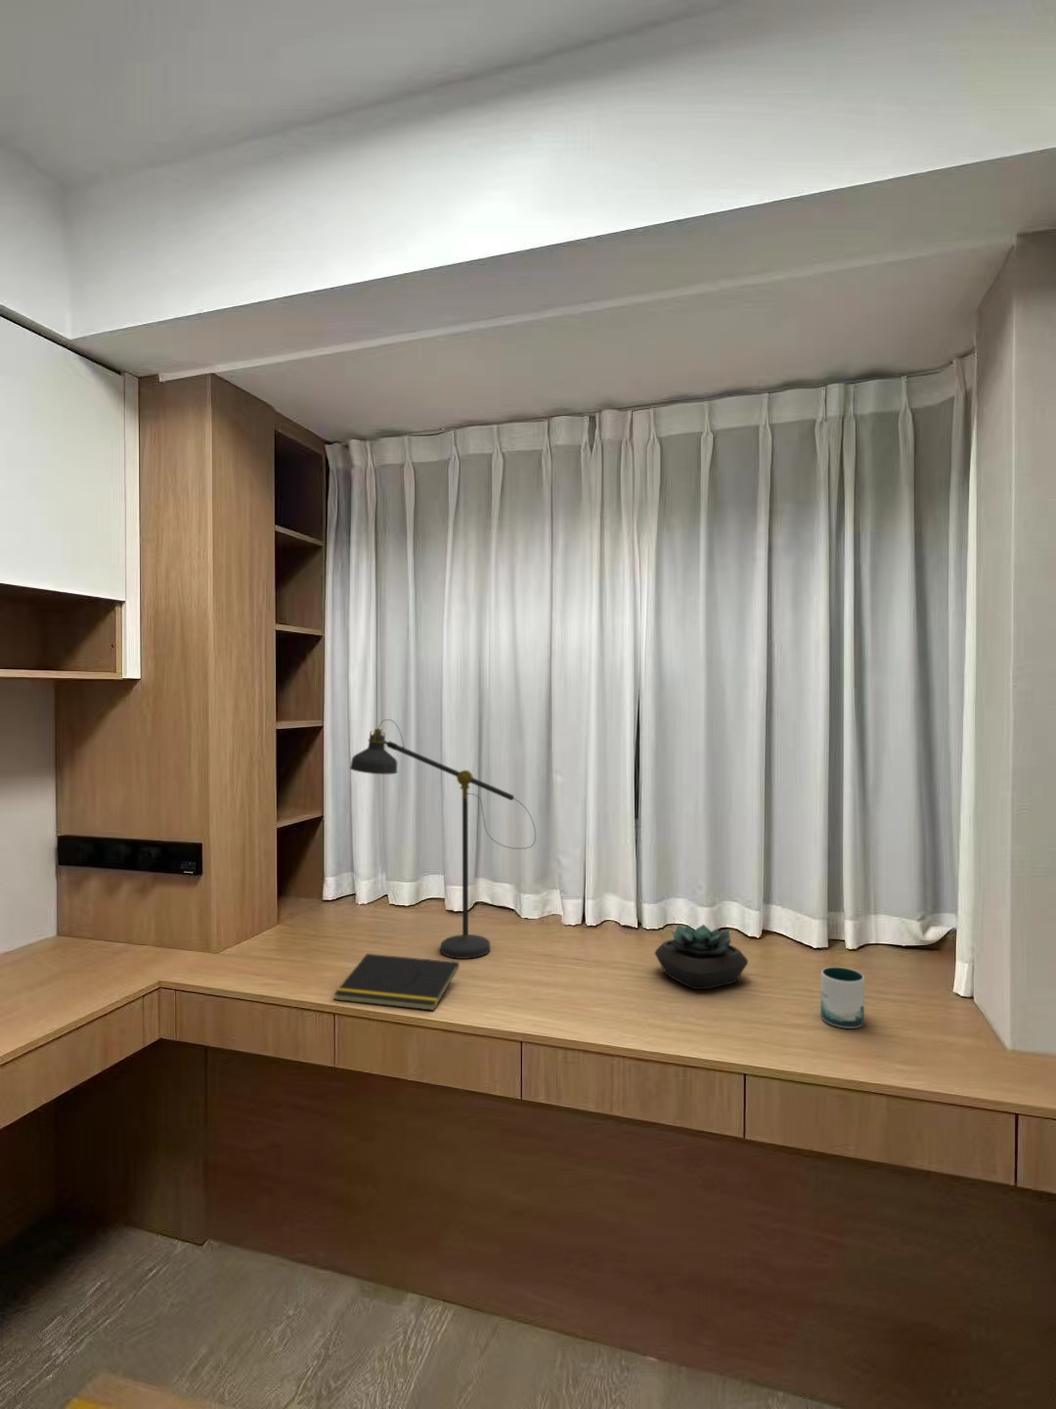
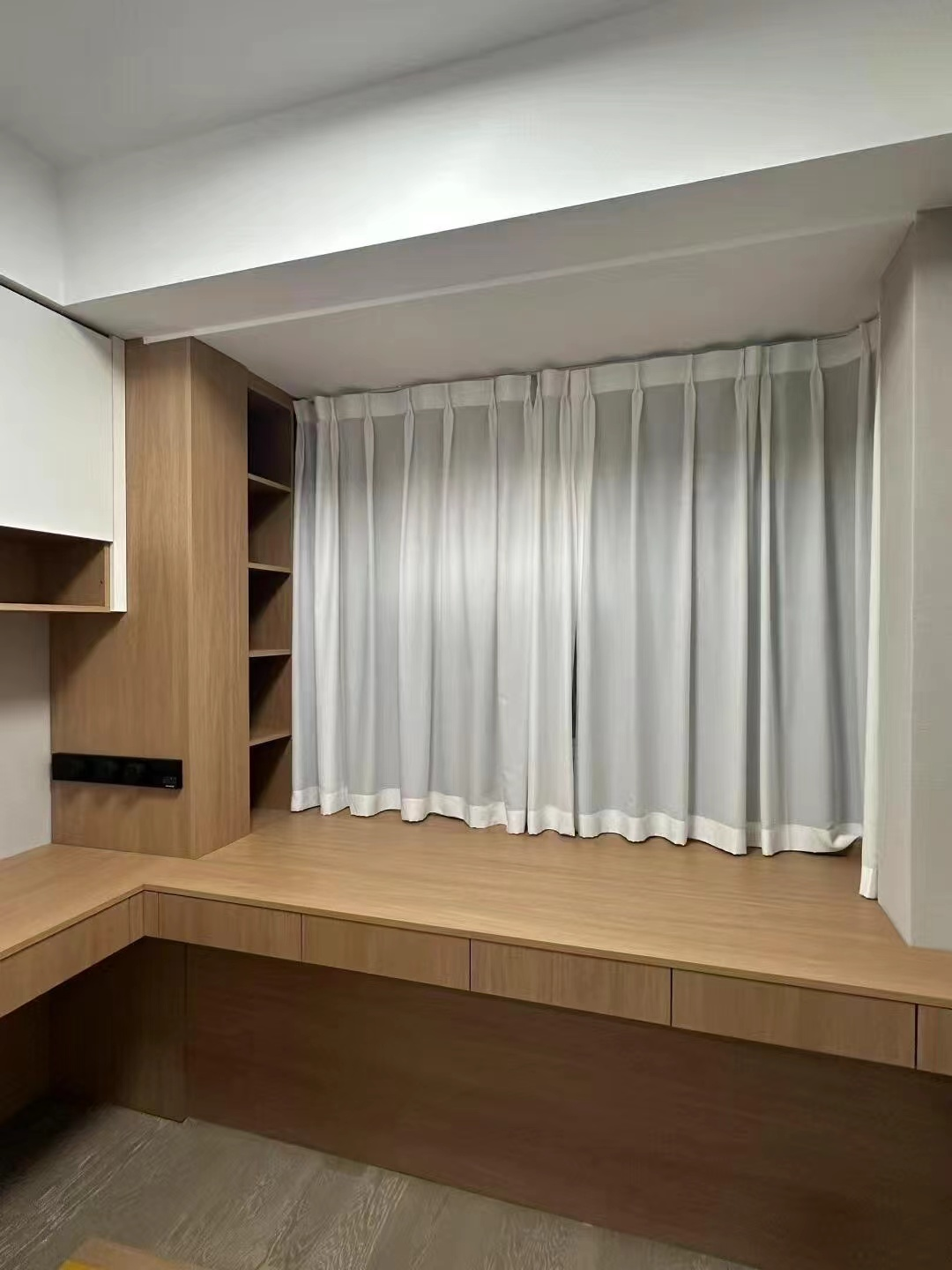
- notepad (398, 980)
- mug (840, 993)
- succulent plant (700, 953)
- desk lamp (463, 833)
